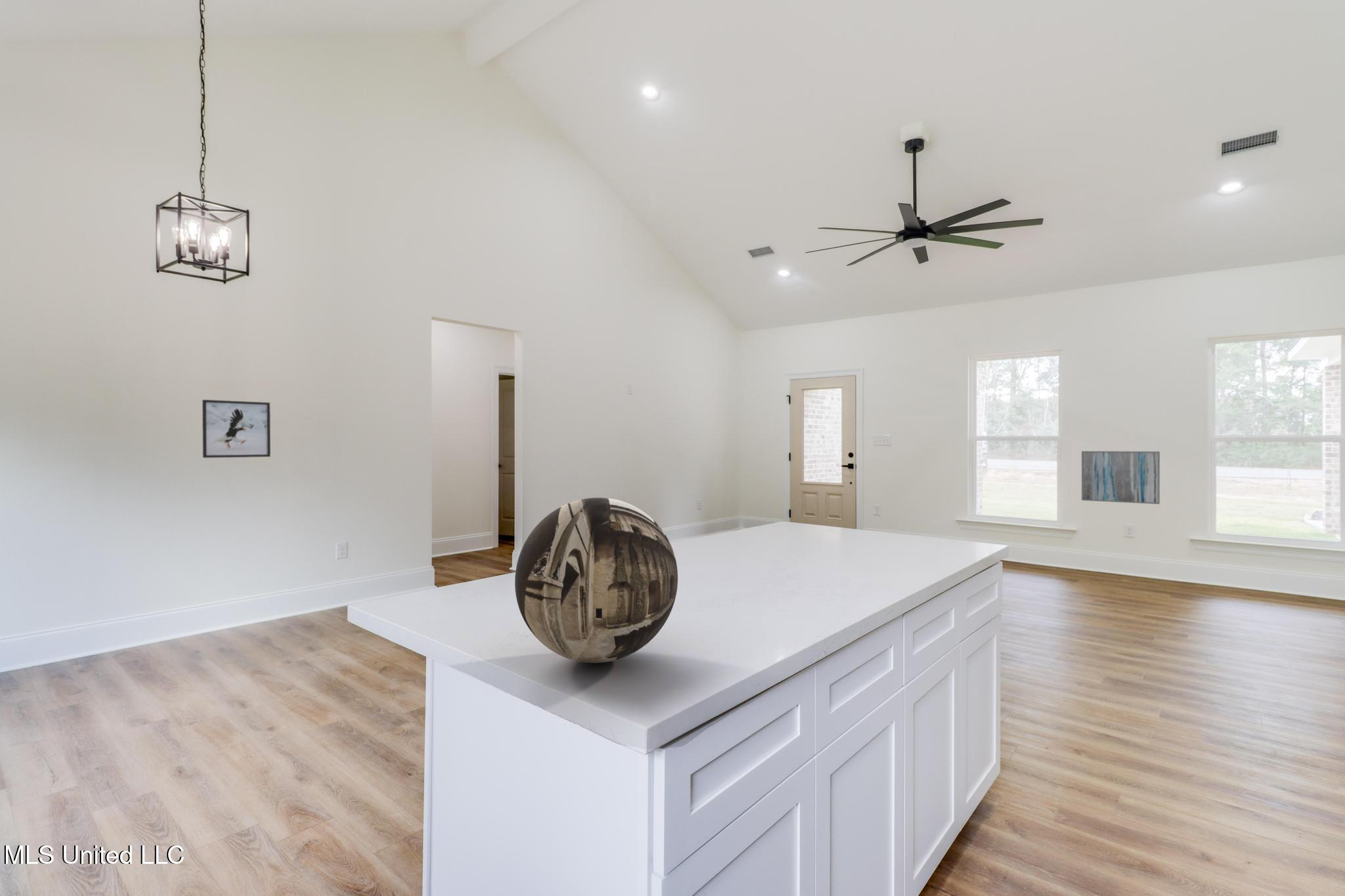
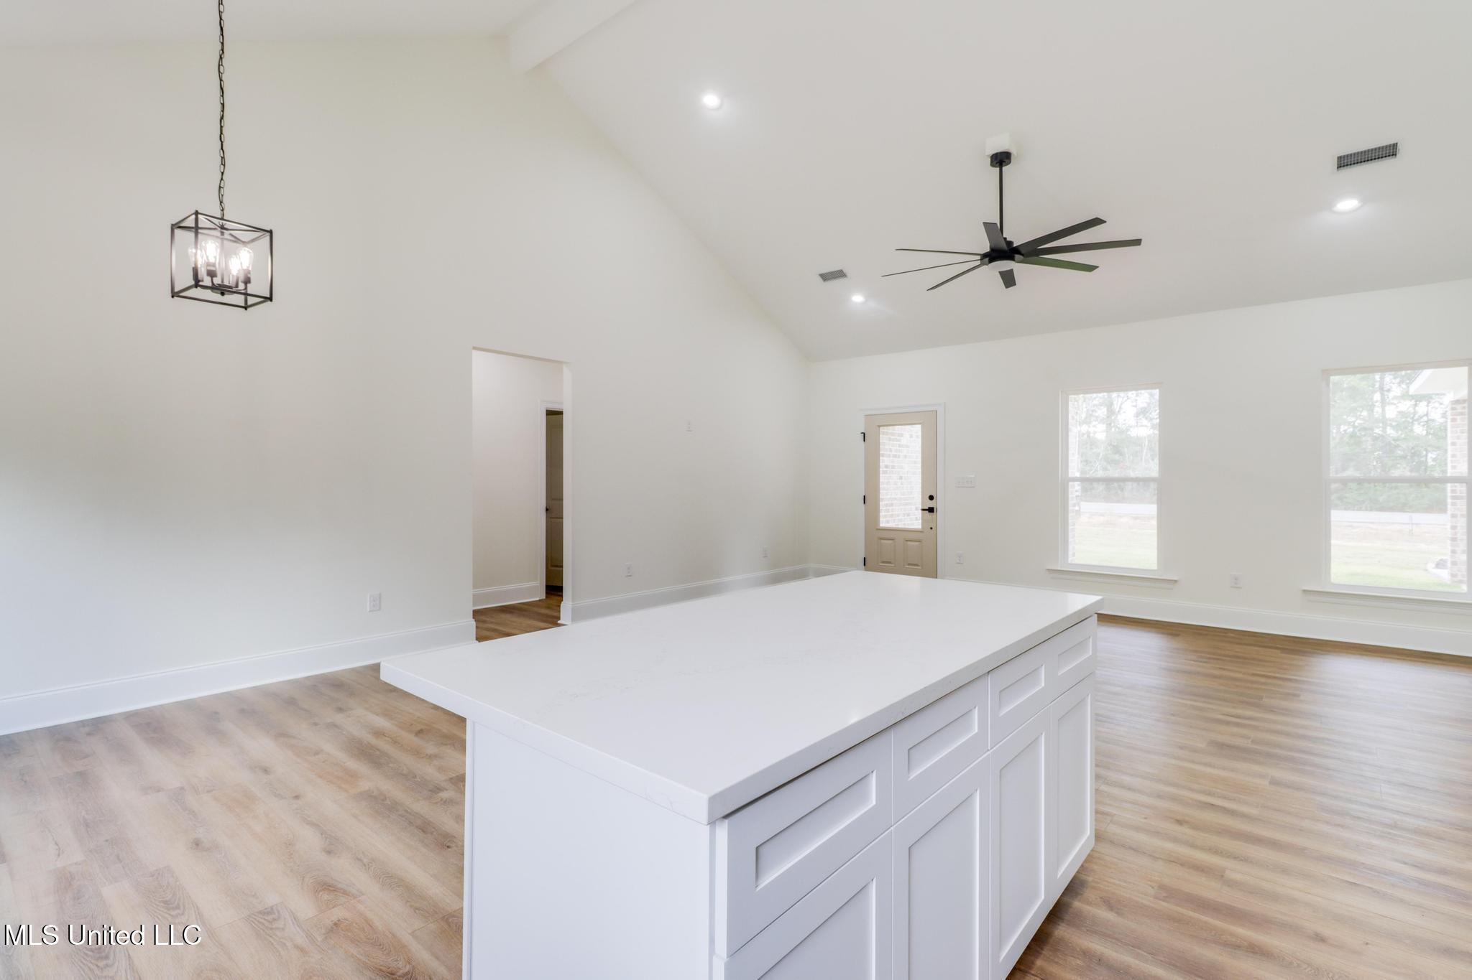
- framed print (237, 429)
- wall art (1119, 477)
- decorative bowl (598, 578)
